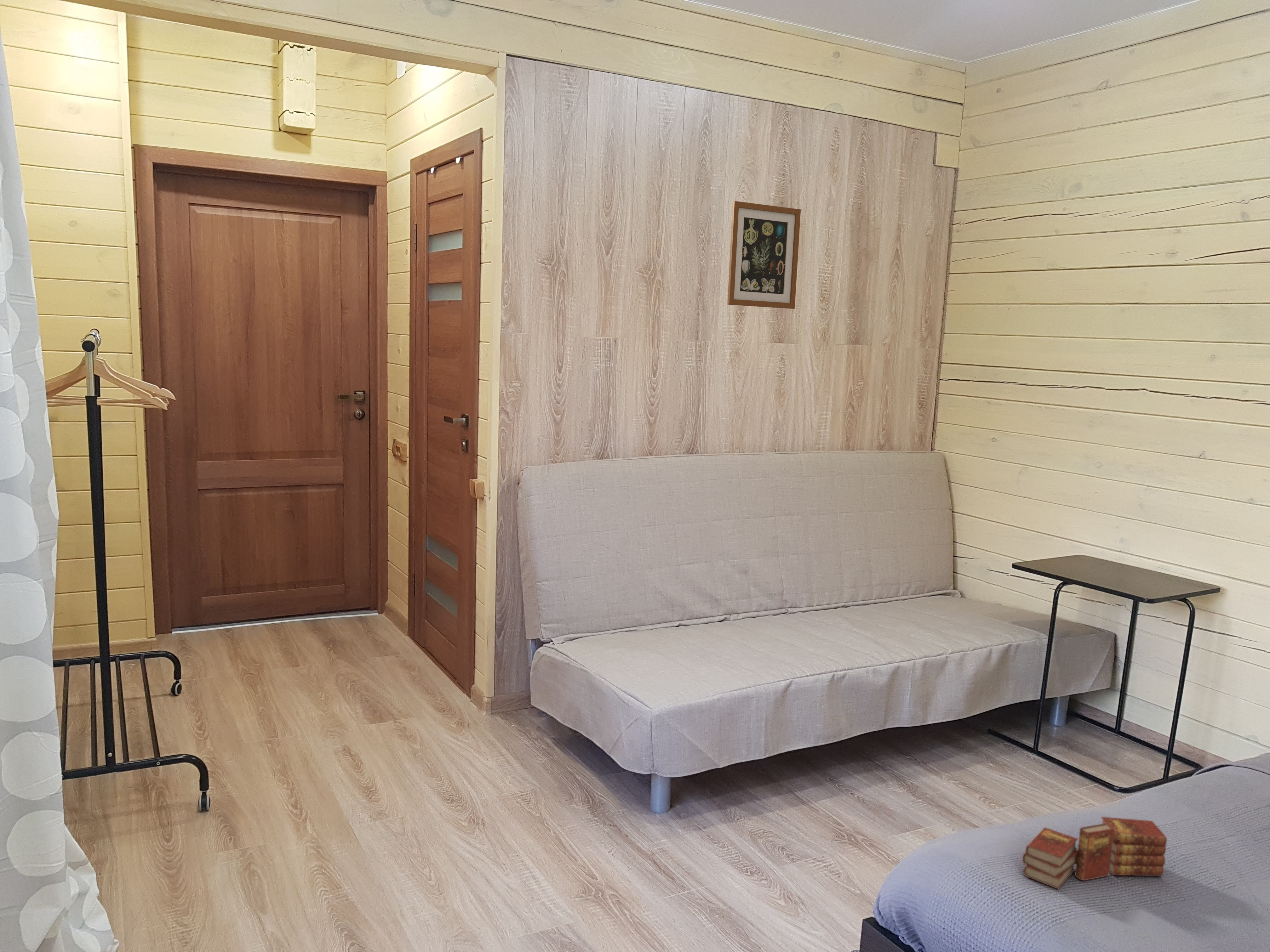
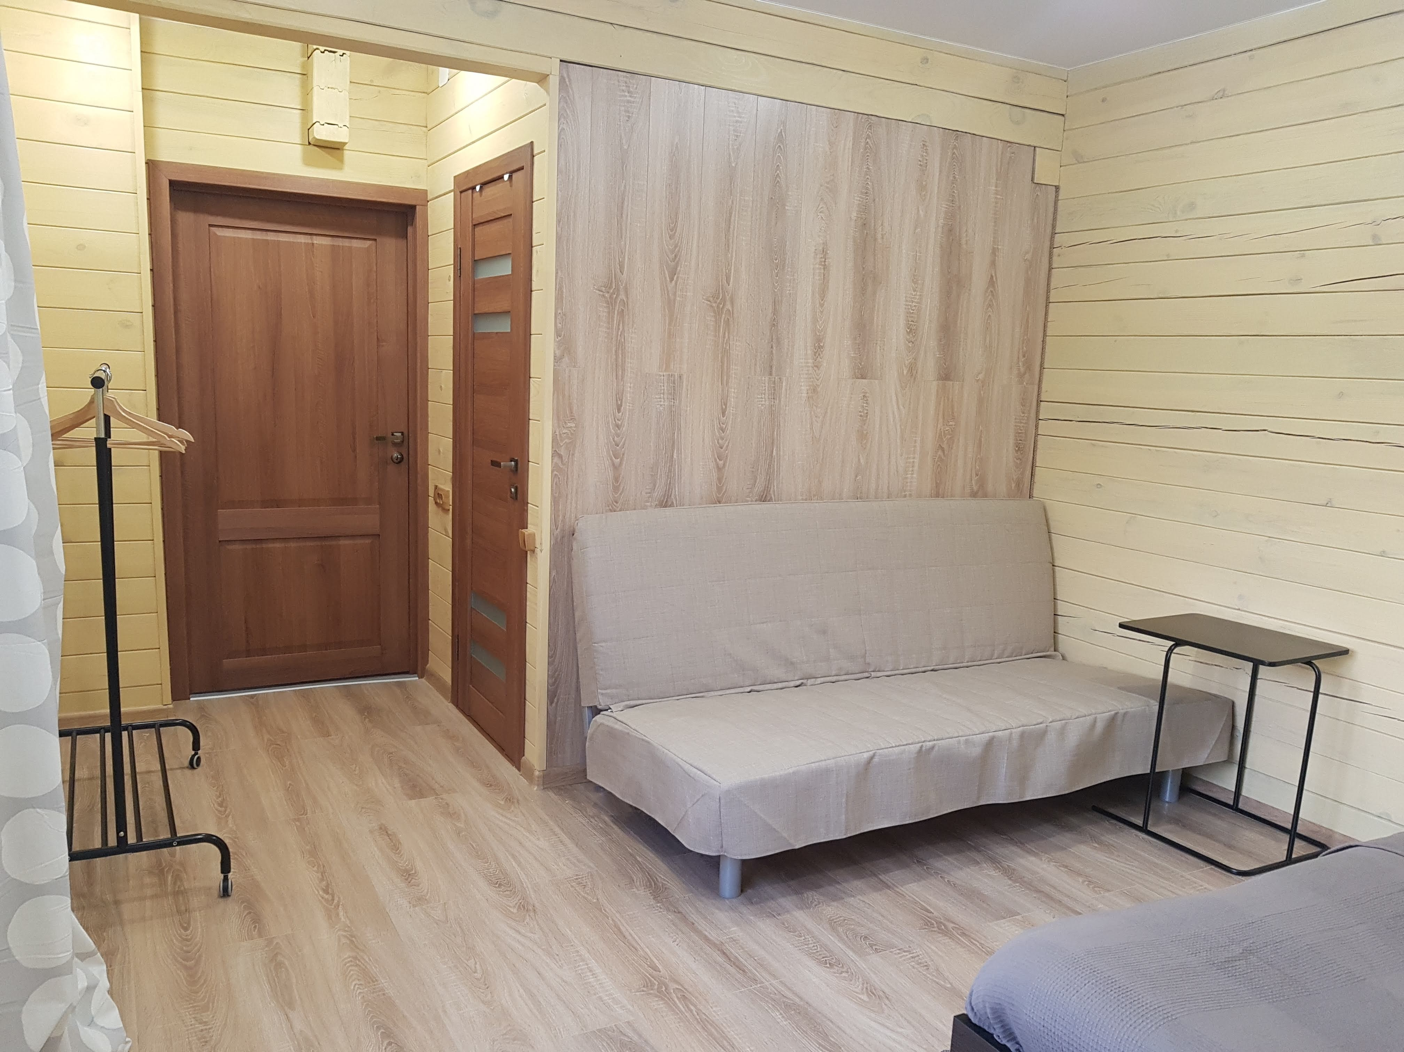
- book (1090, 845)
- wall art (764, 256)
